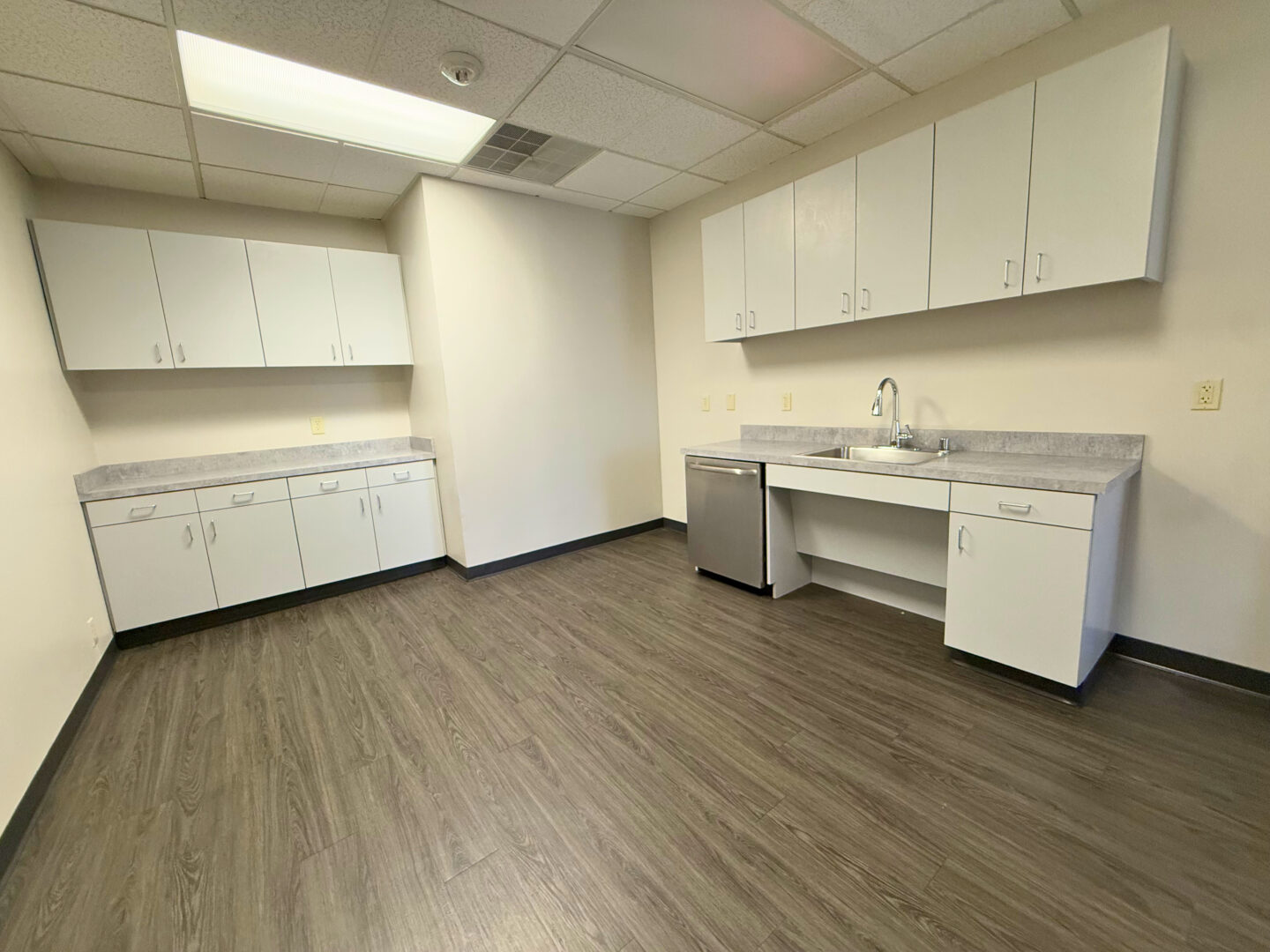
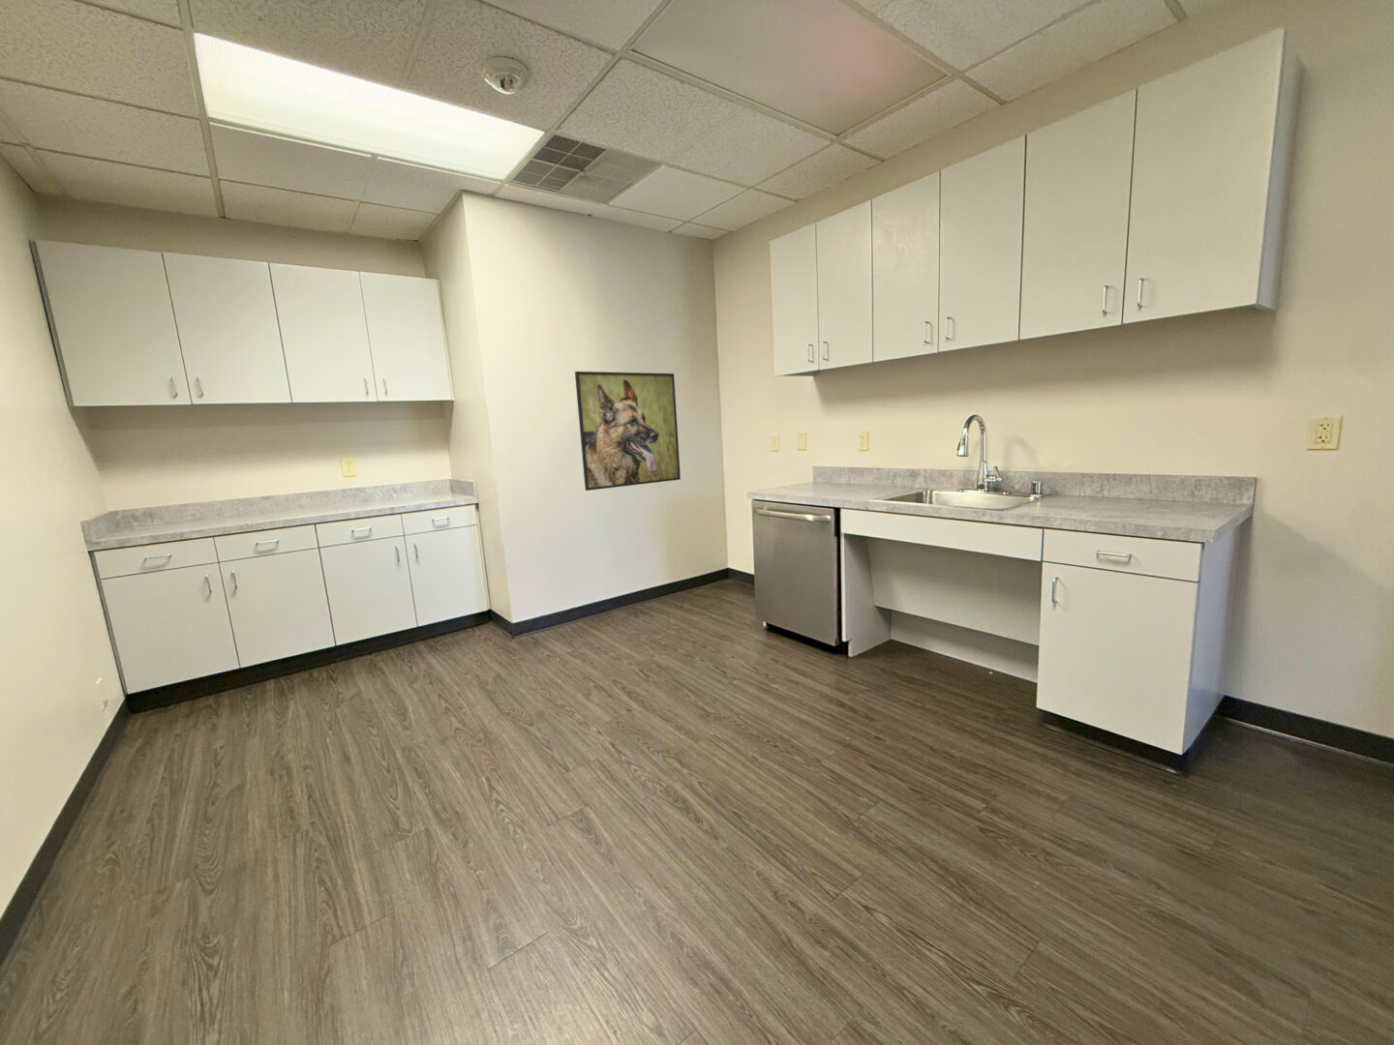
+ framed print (631, 428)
